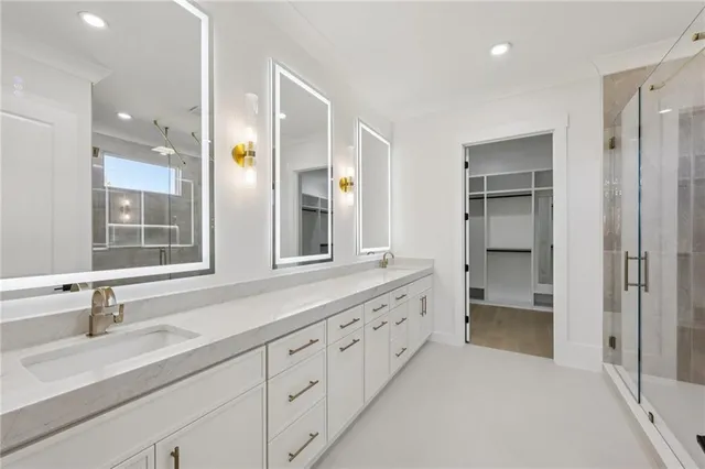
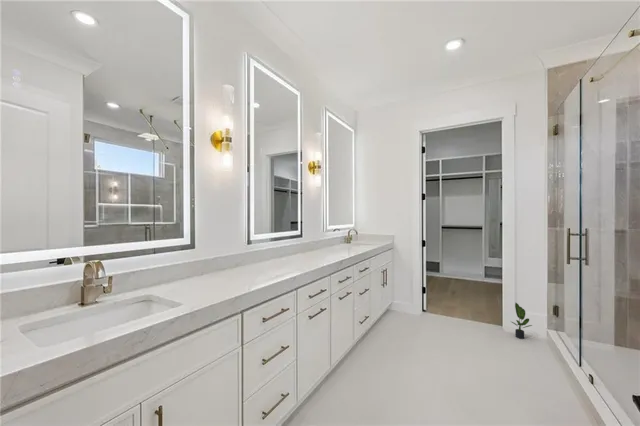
+ potted plant (521, 320)
